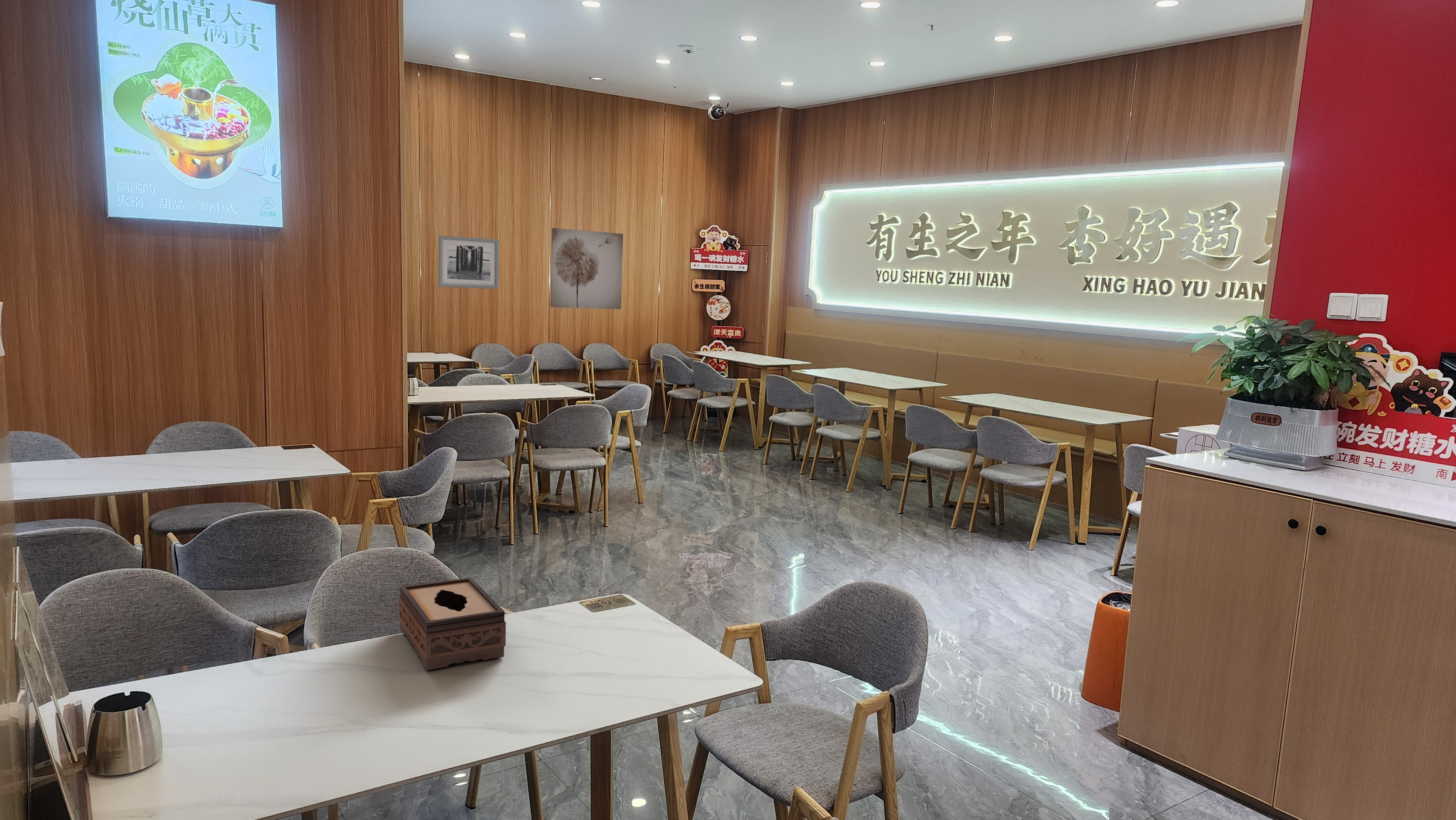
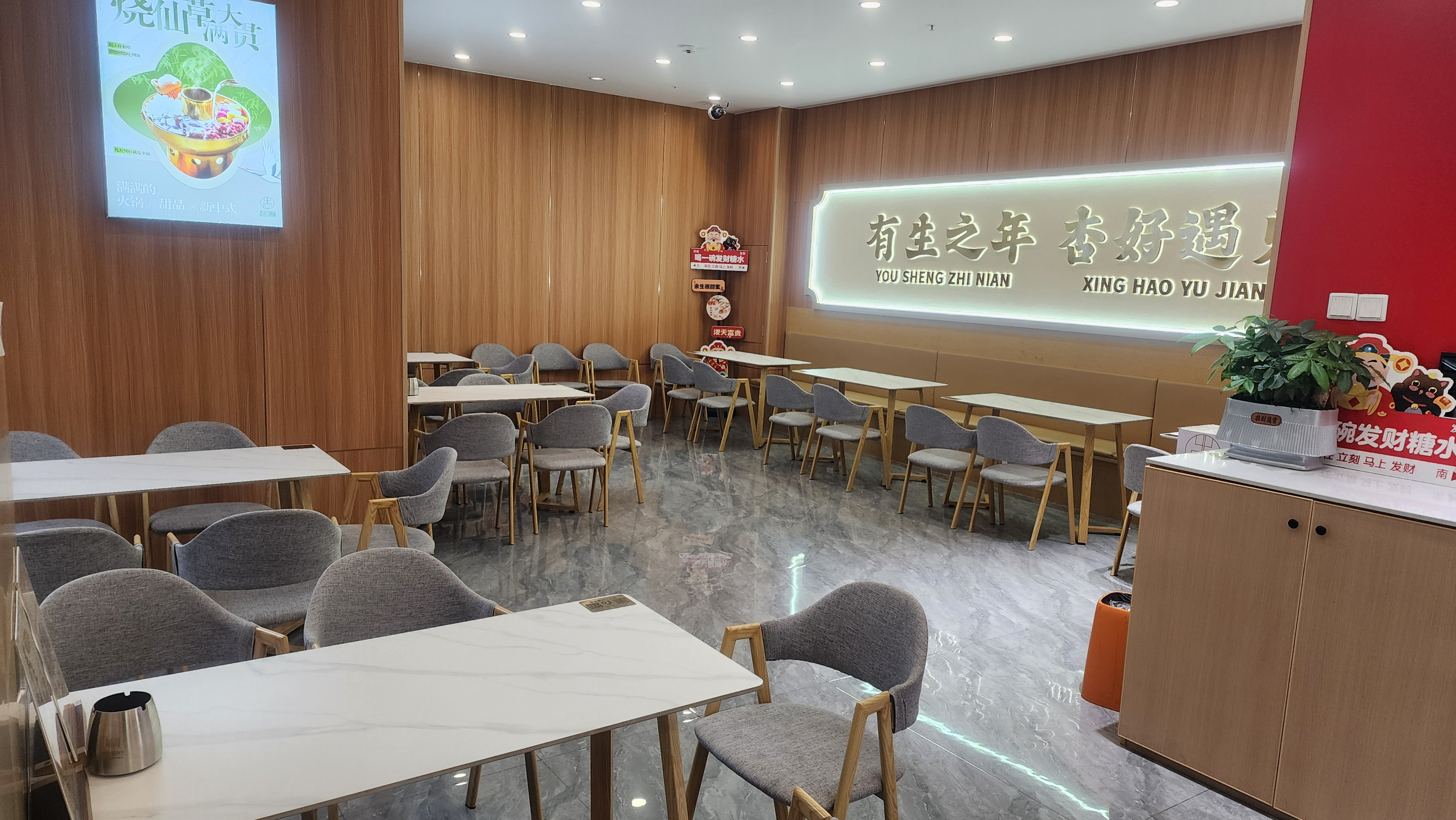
- wall art (587, 270)
- wall art (469, 263)
- tissue box (450, 620)
